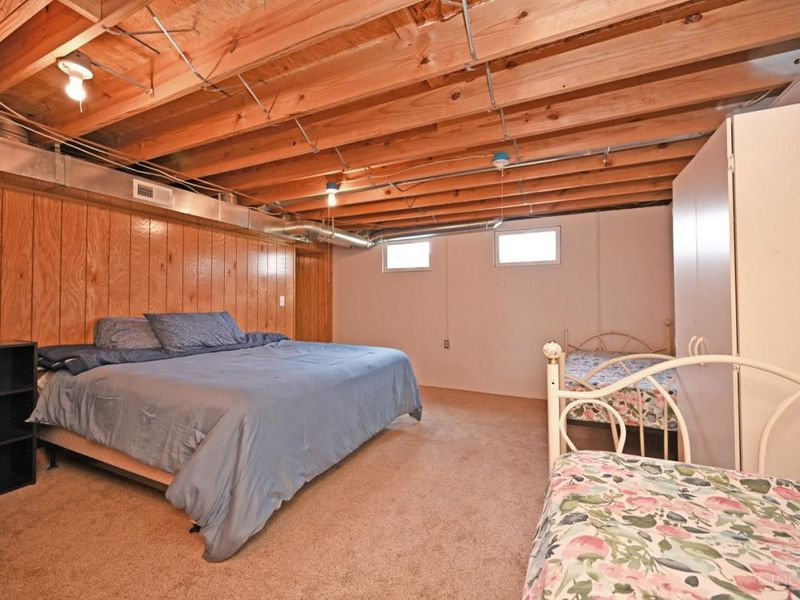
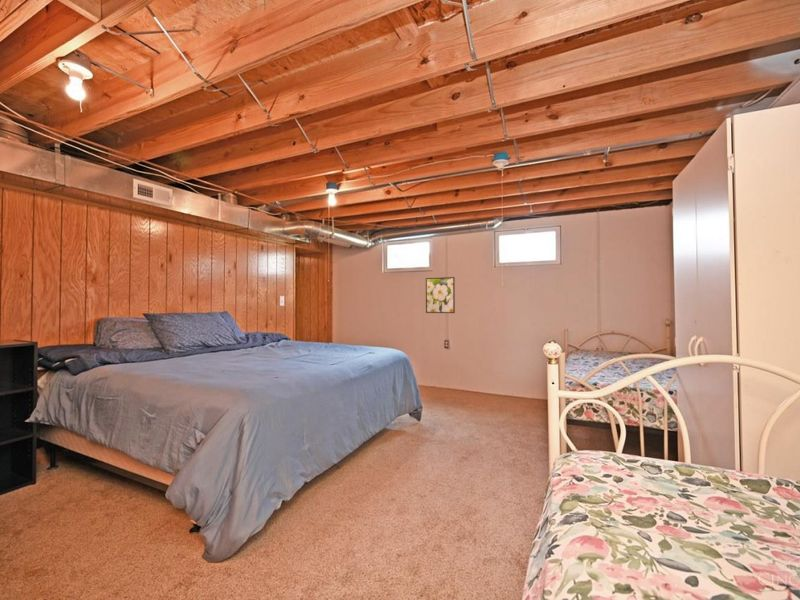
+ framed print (439, 295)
